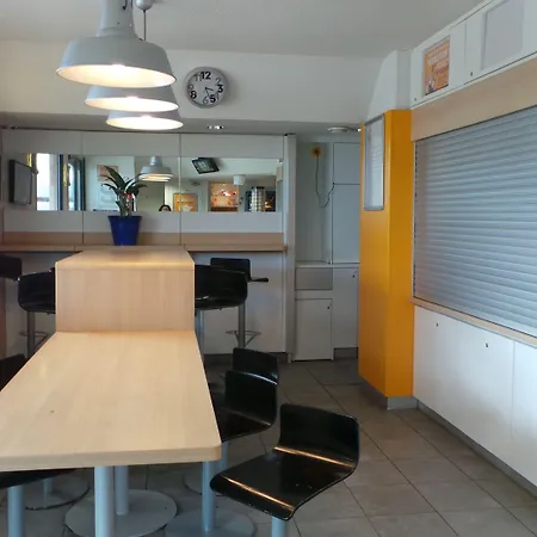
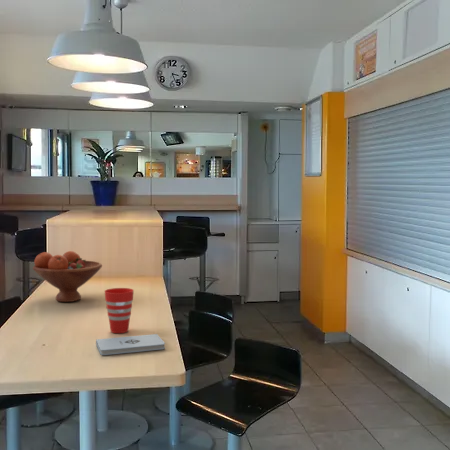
+ cup (119, 310)
+ notepad (130, 344)
+ fruit bowl (68, 275)
